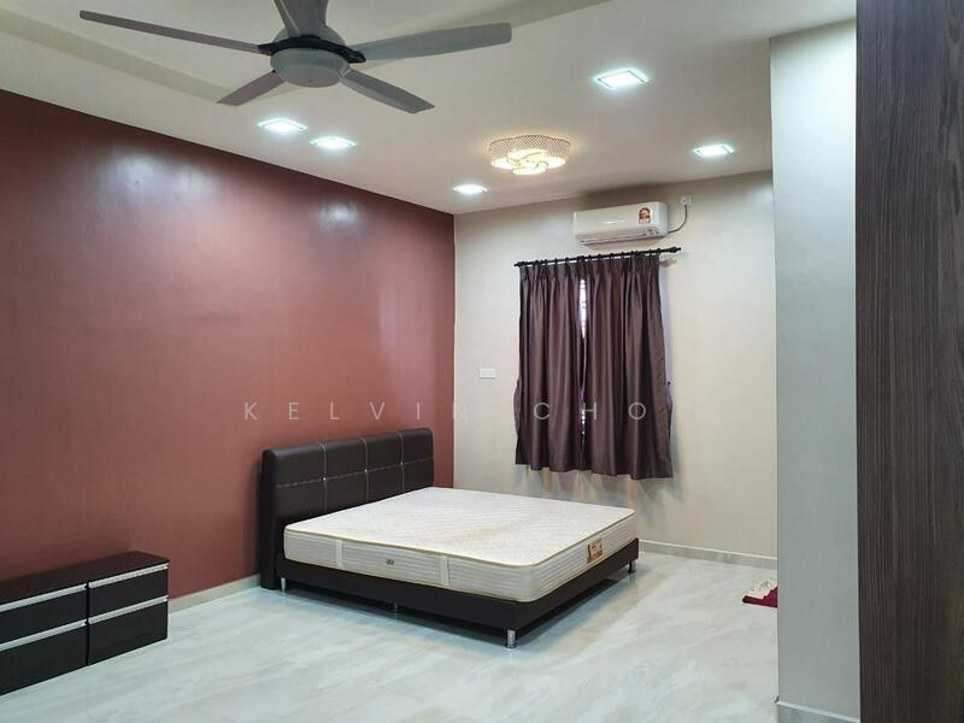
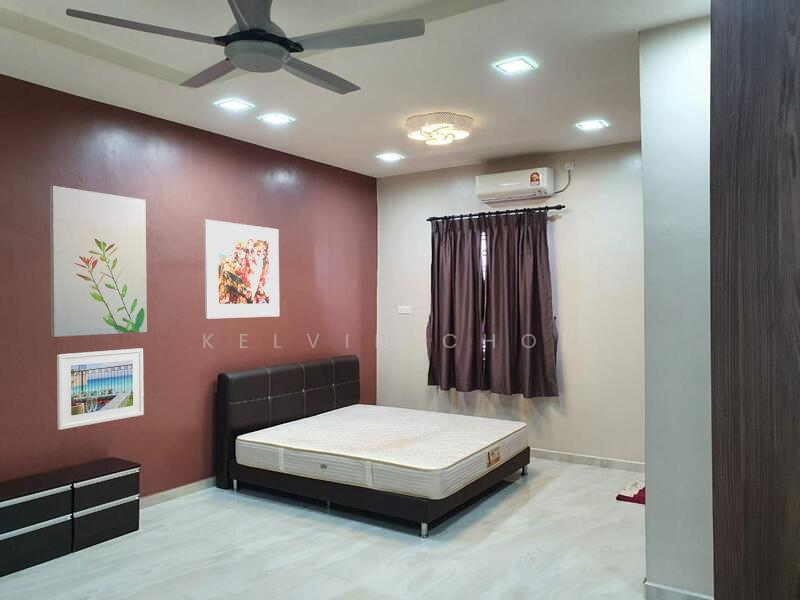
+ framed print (244, 271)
+ wall art (101, 263)
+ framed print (102, 386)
